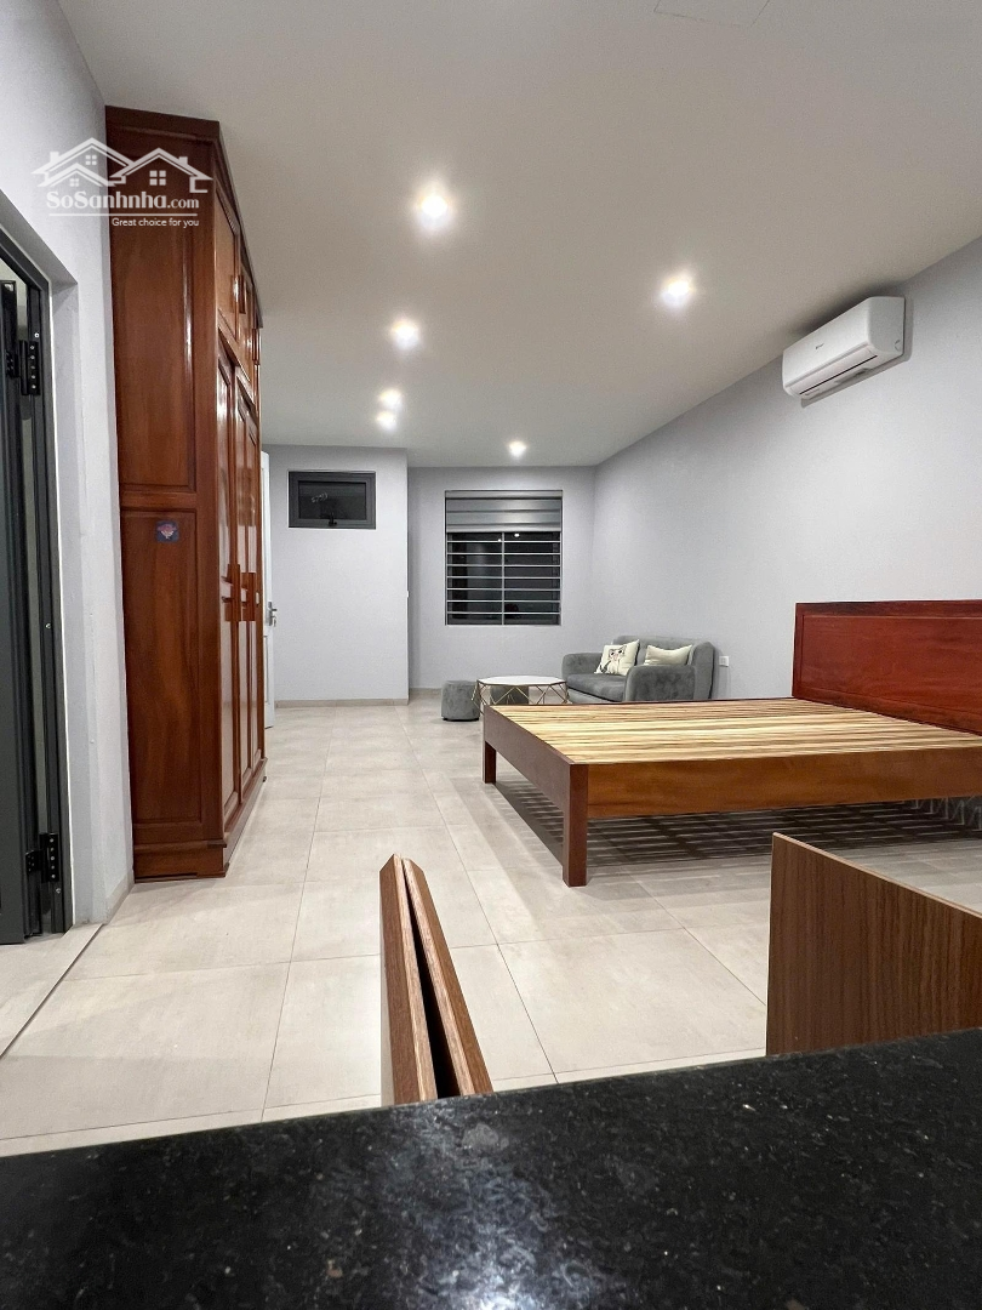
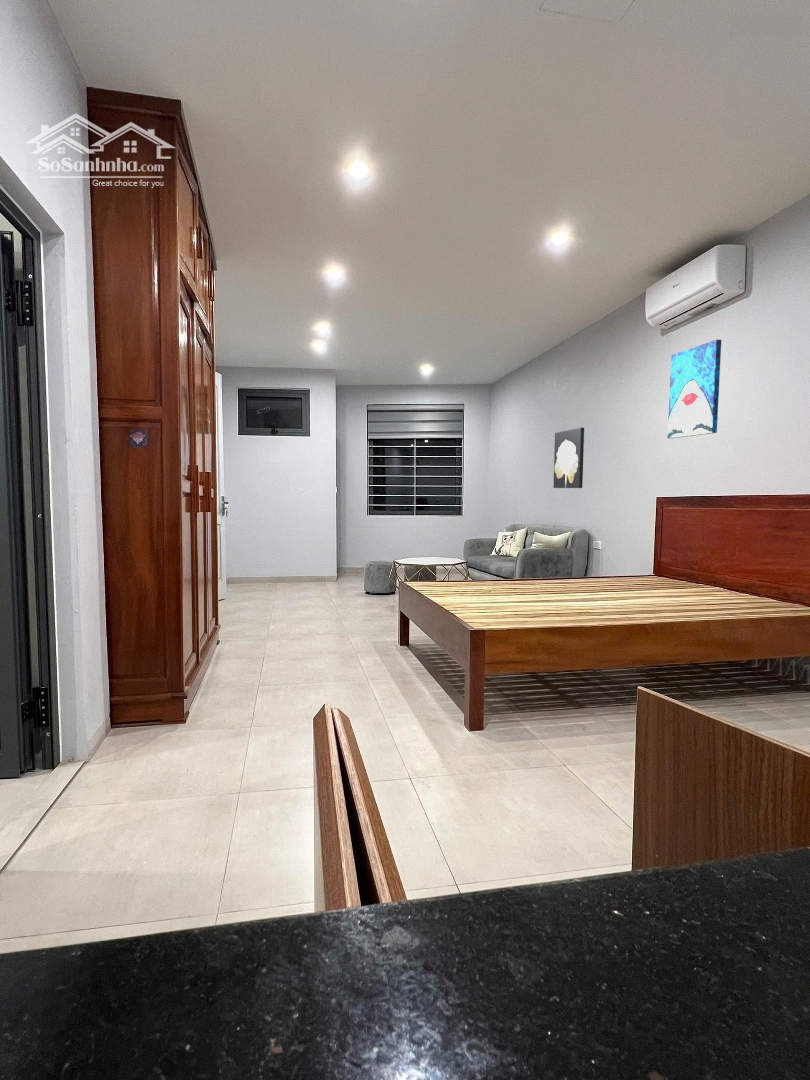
+ wall art (568, 459)
+ wall art (692, 392)
